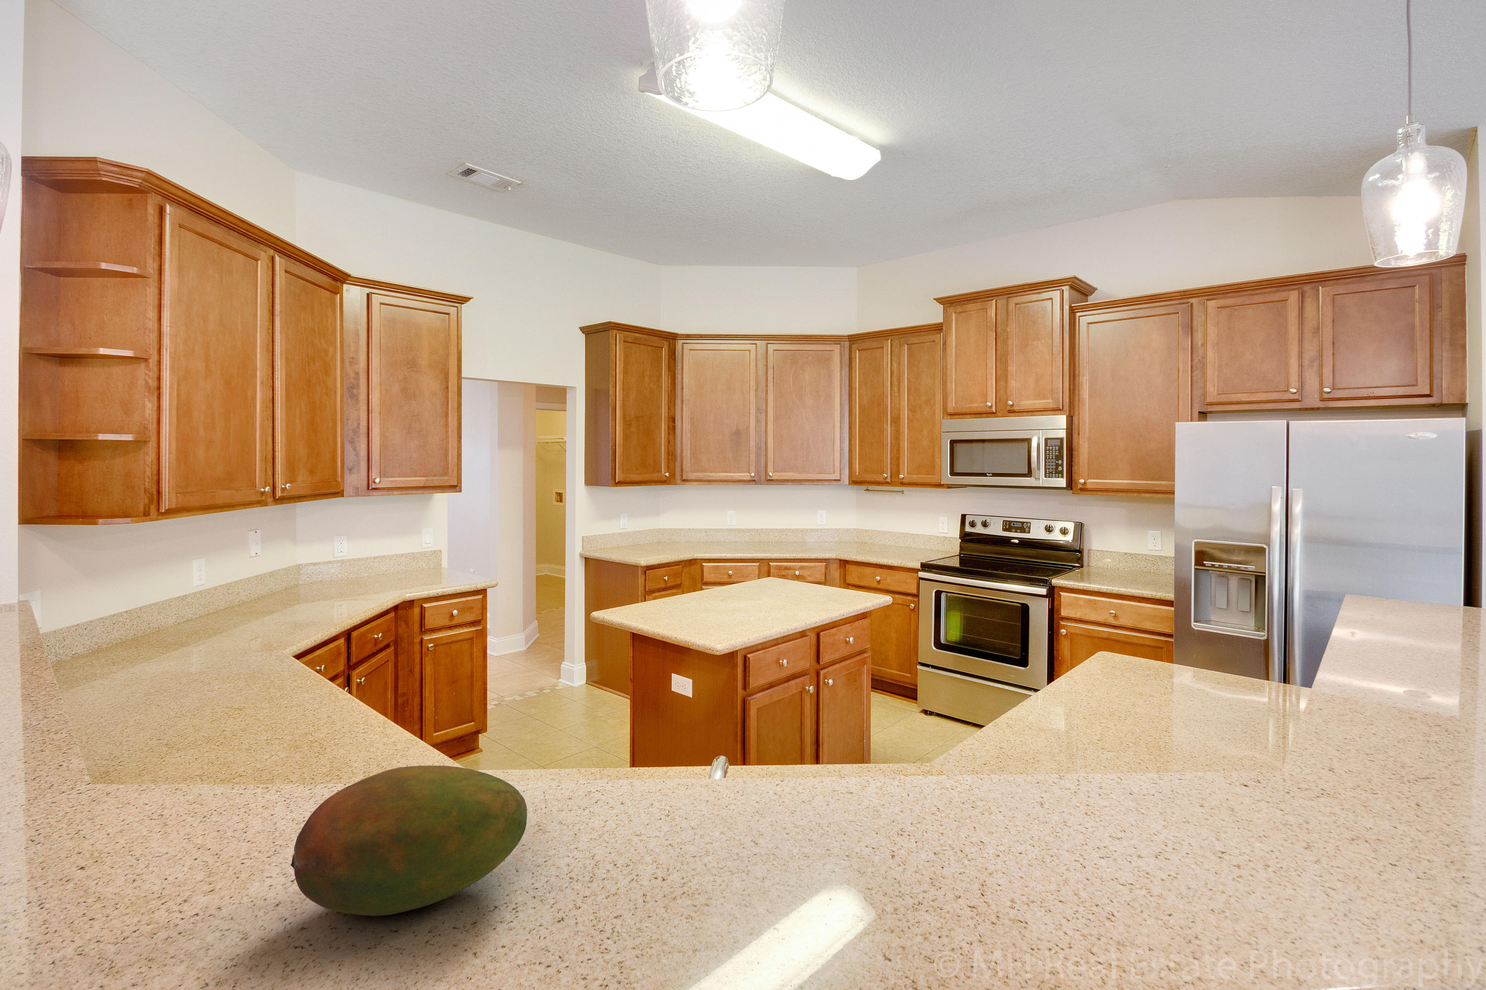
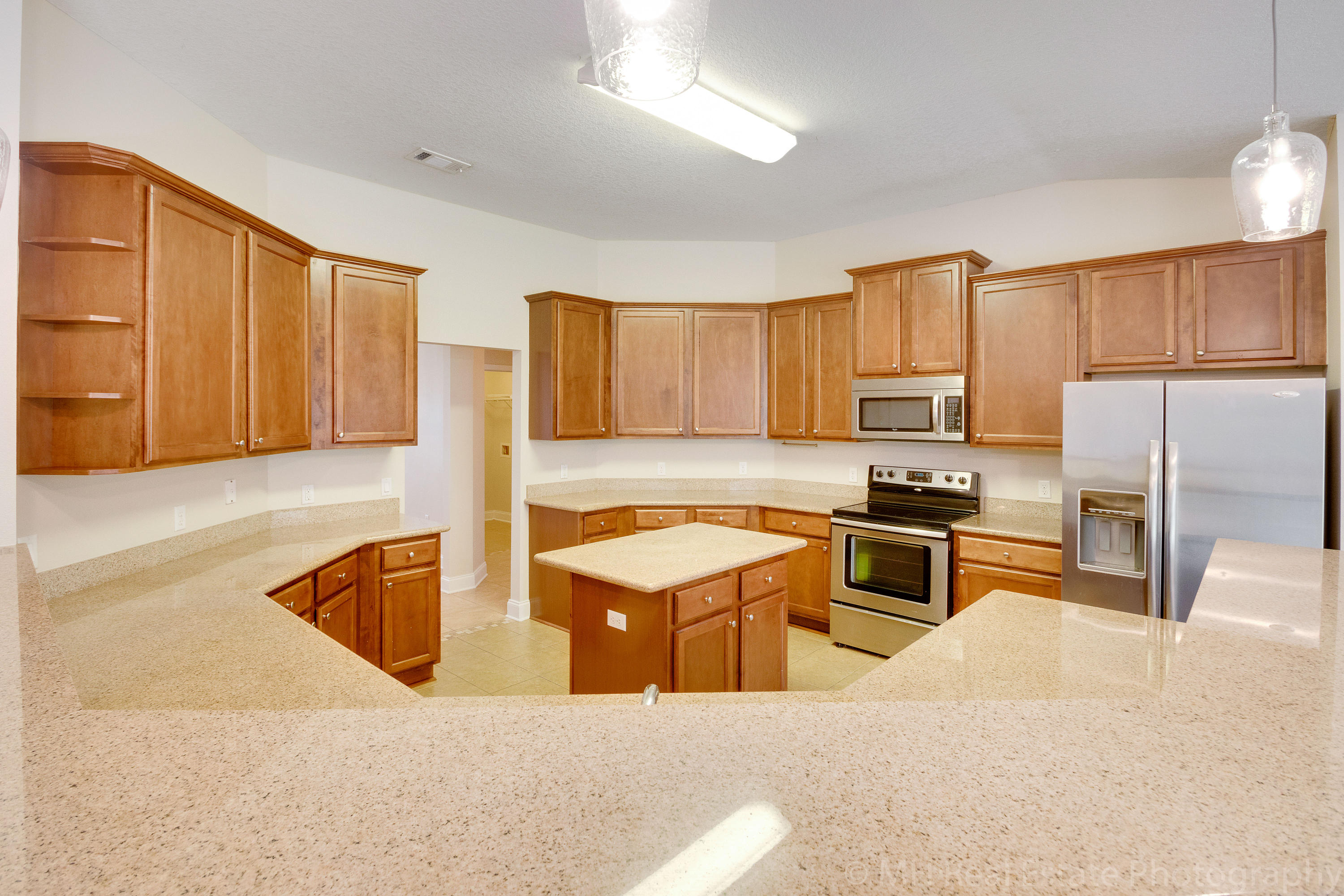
- fruit (416, 833)
